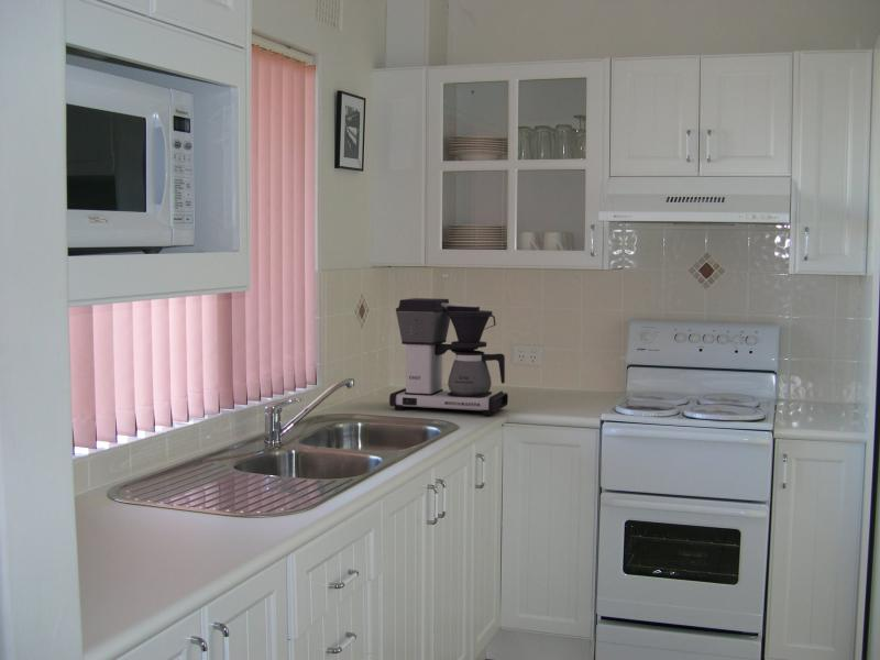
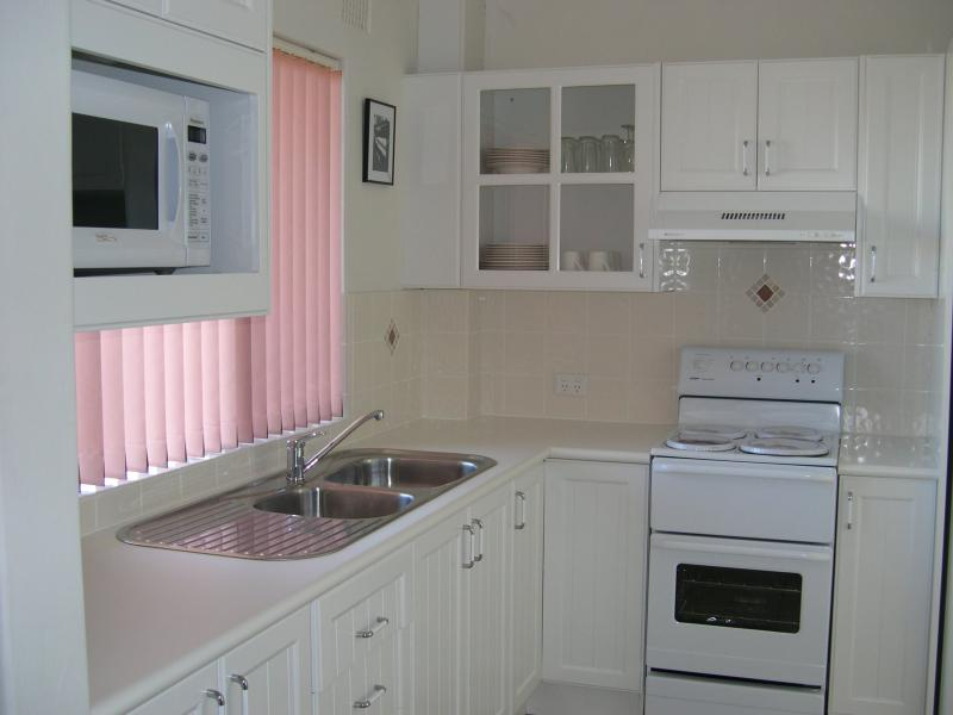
- coffee maker (453, 352)
